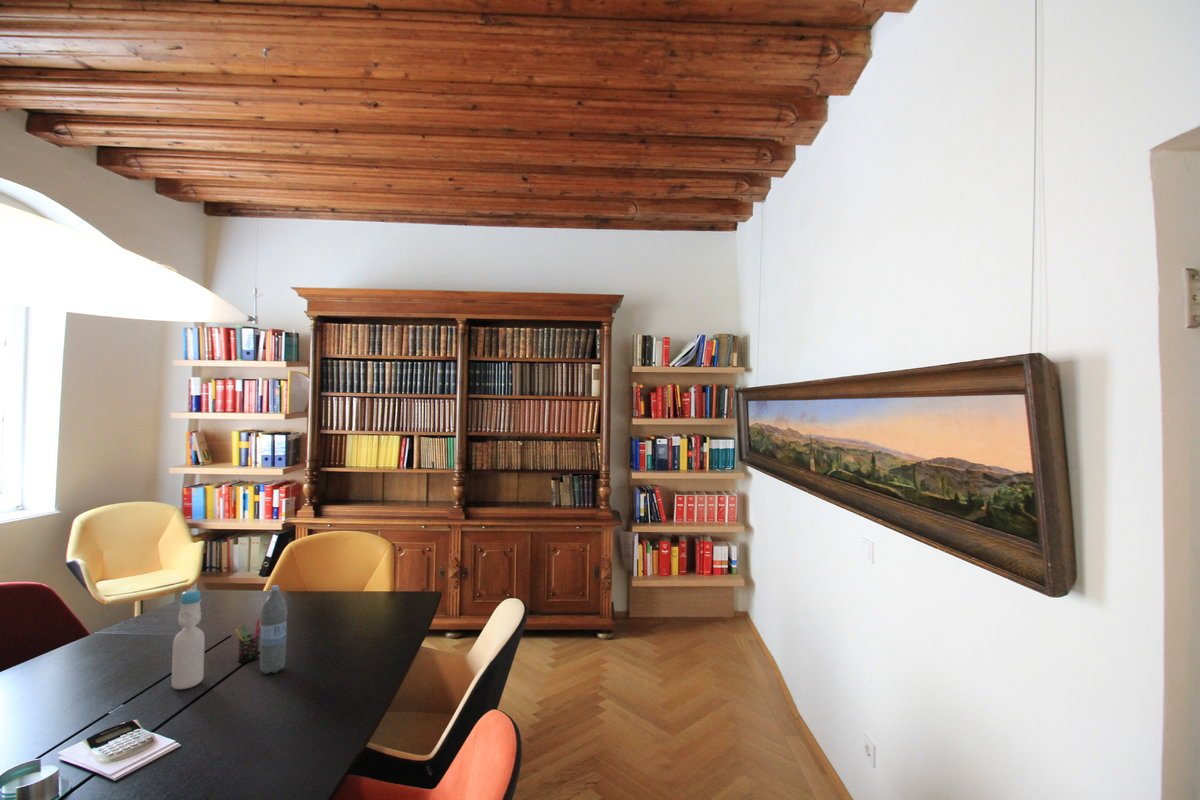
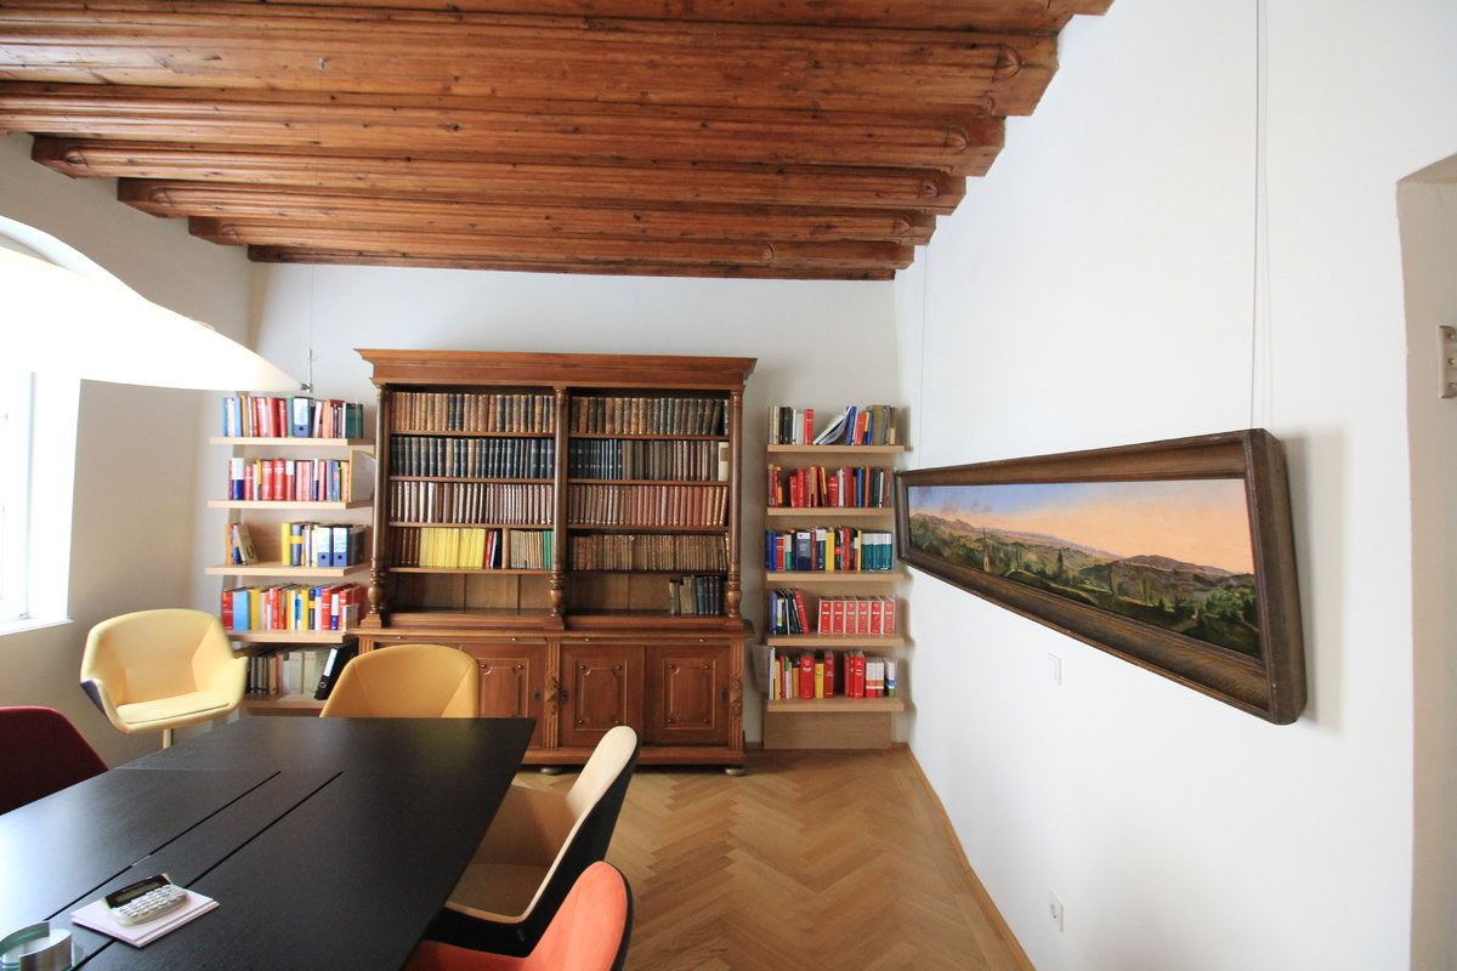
- water bottle (273, 628)
- pen holder (249, 640)
- bottle (189, 636)
